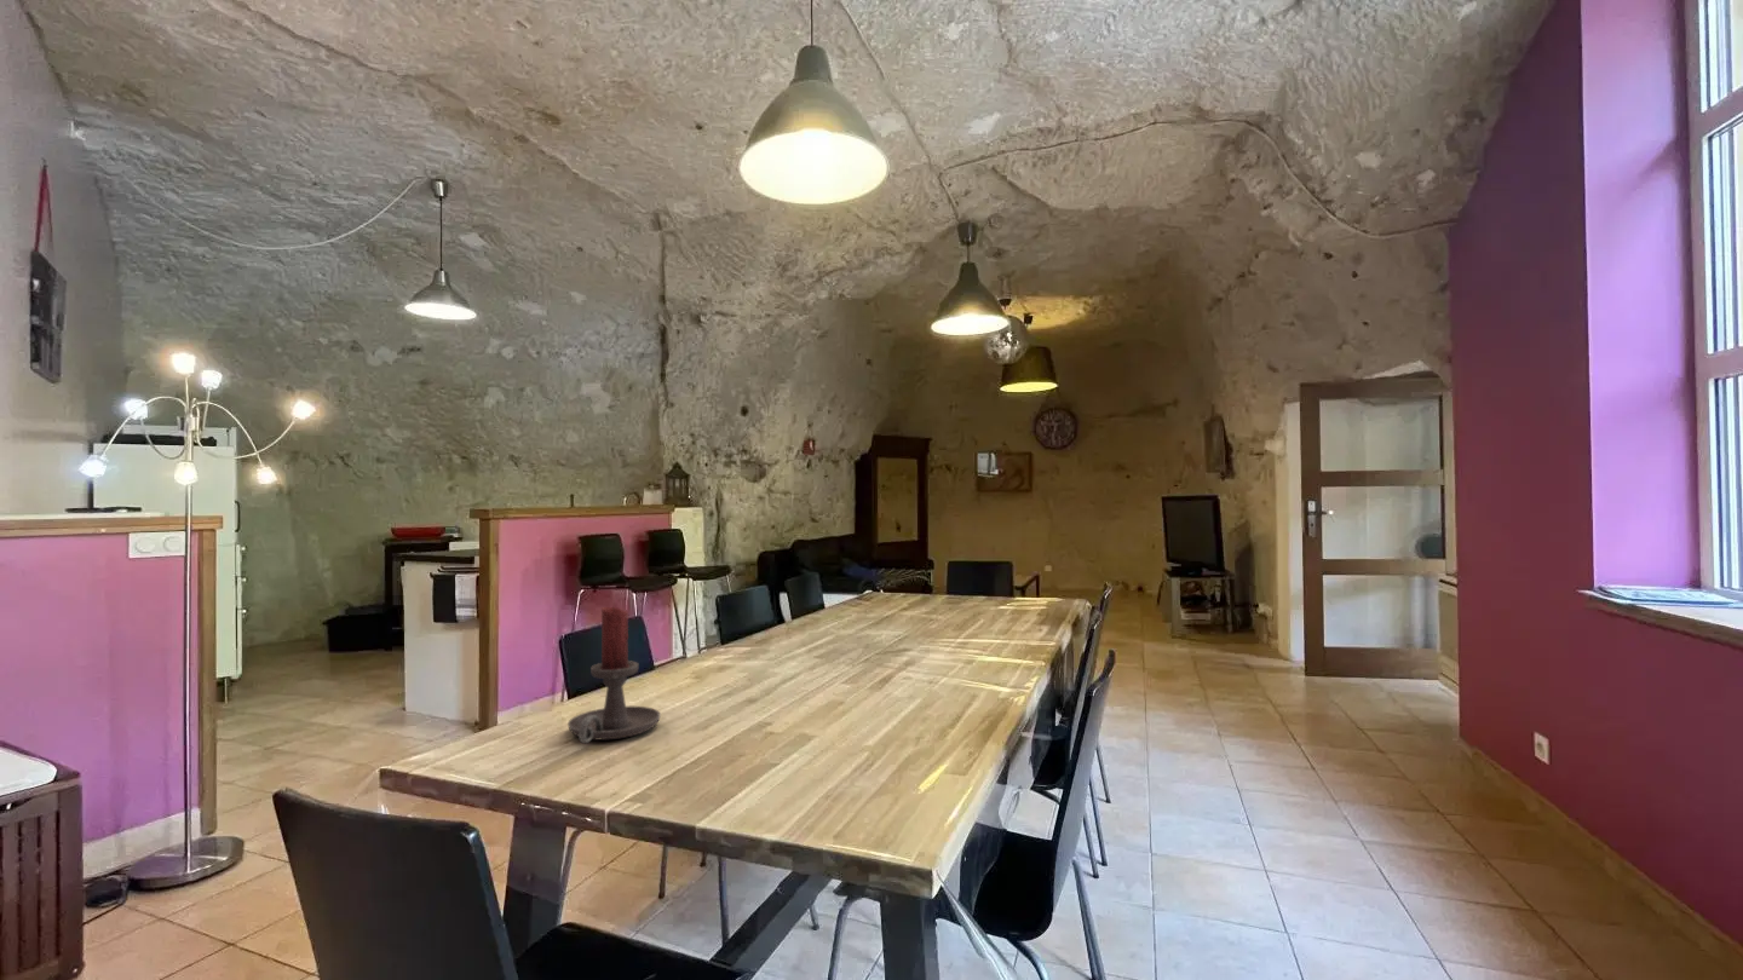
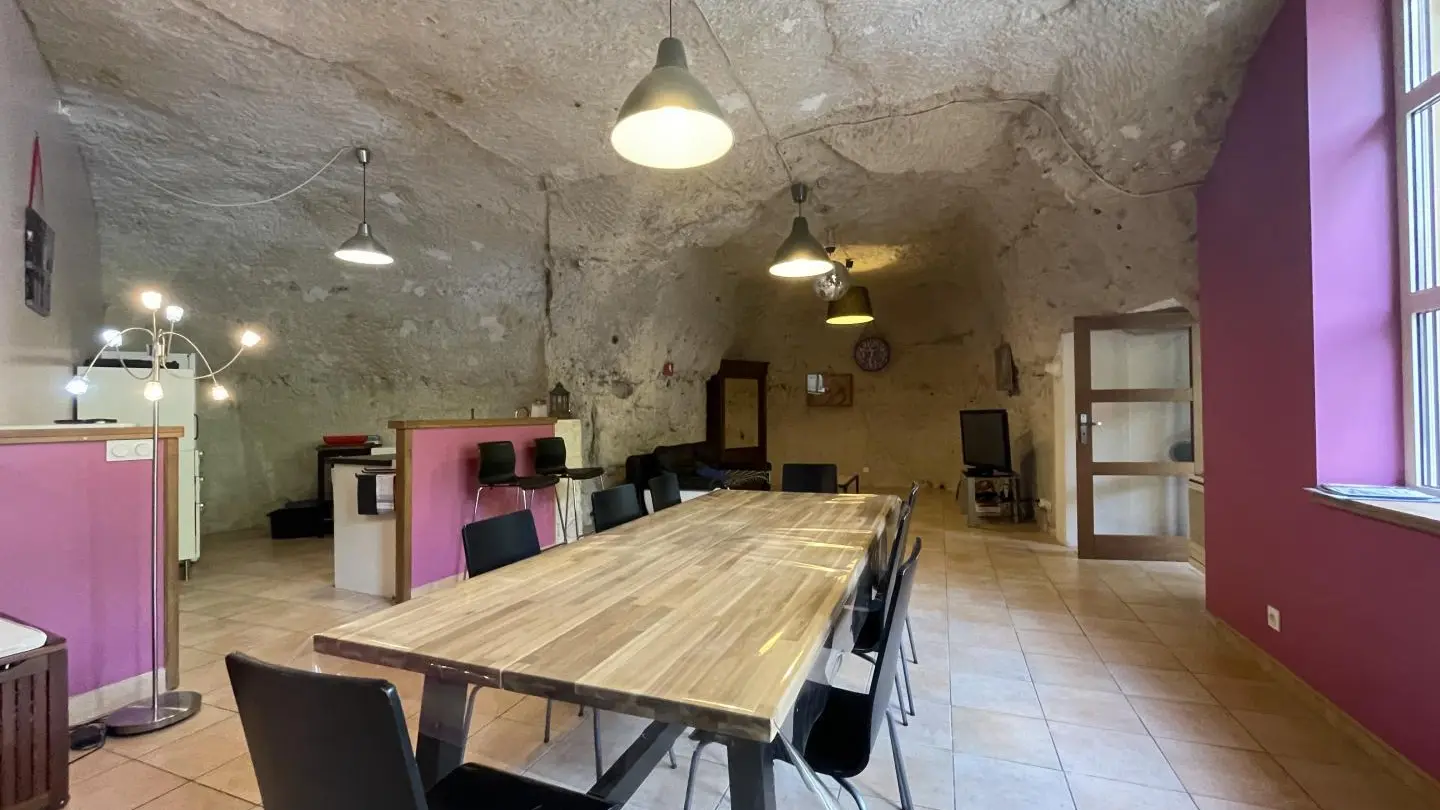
- candle holder (609, 670)
